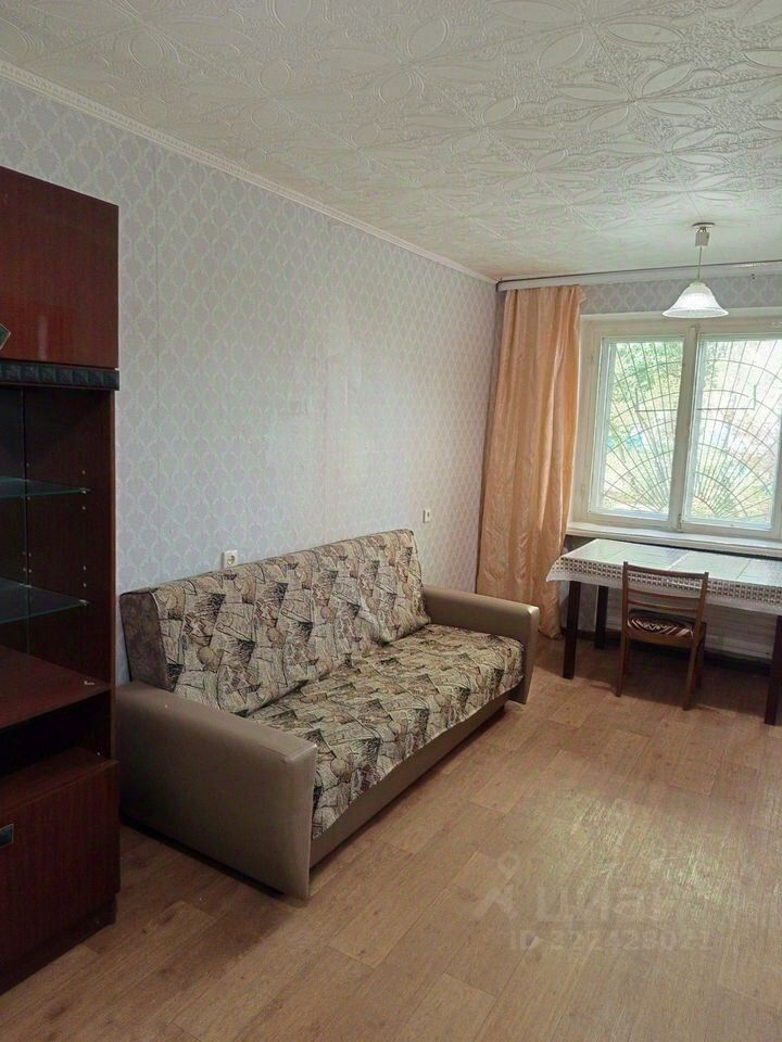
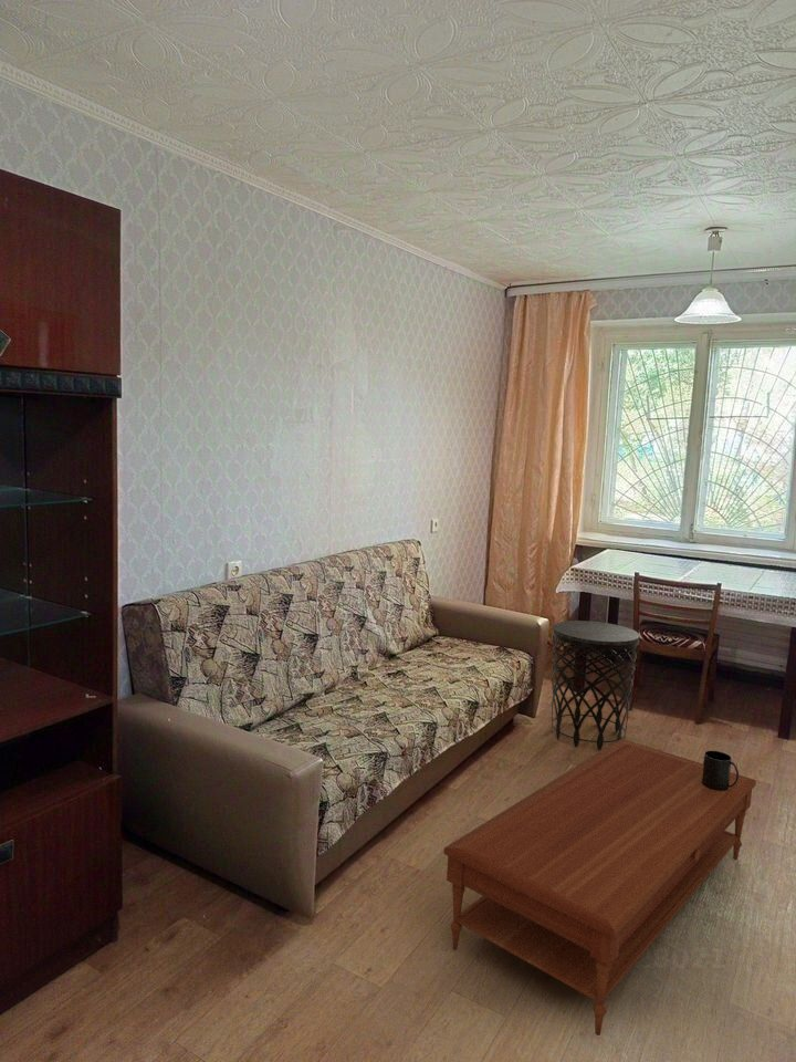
+ mug (721, 771)
+ side table (591, 684)
+ coffee table (614, 855)
